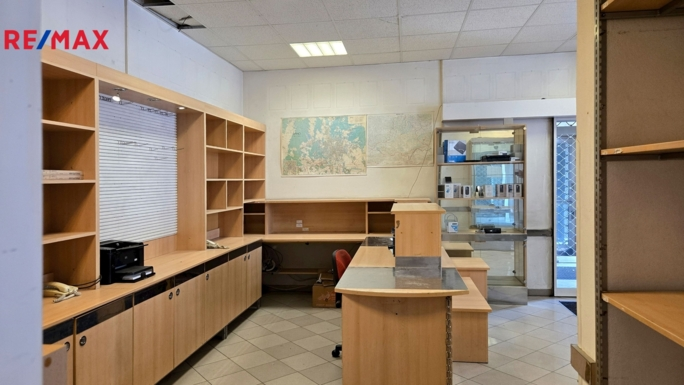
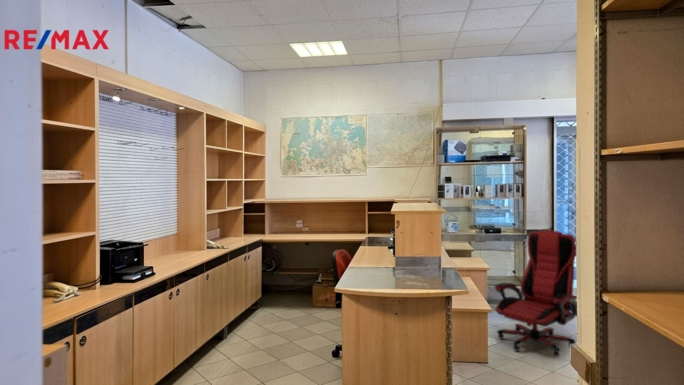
+ office chair (535, 287)
